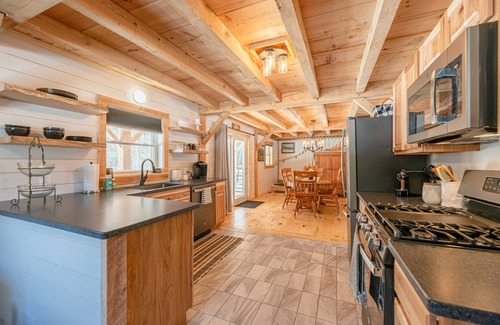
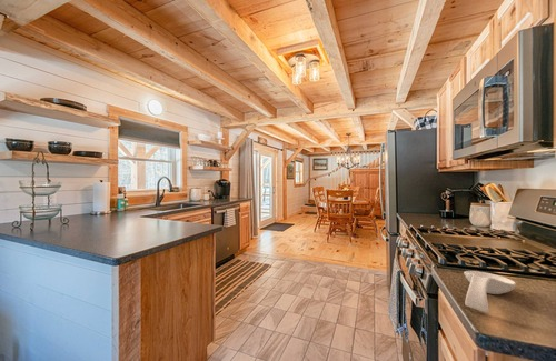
+ spoon rest (485, 283)
